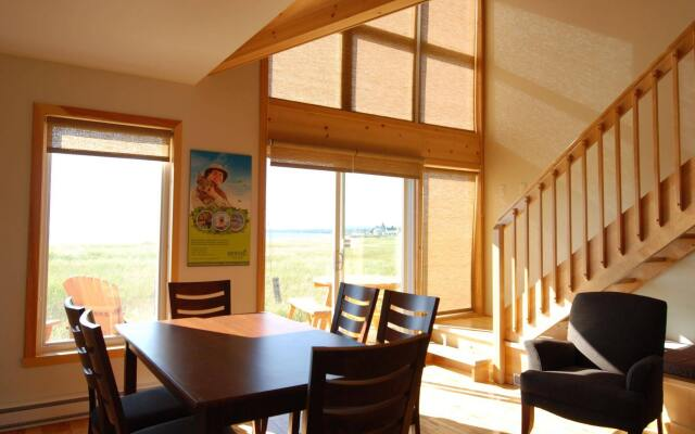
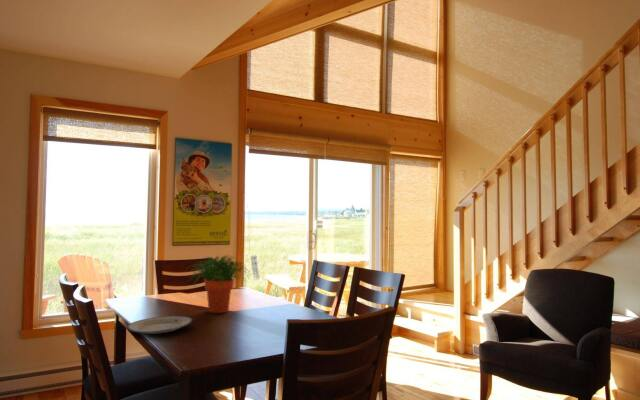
+ plate (160, 325)
+ potted plant (220, 282)
